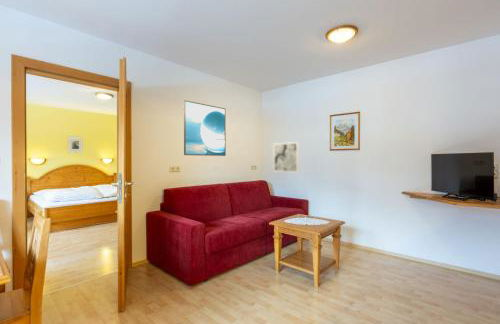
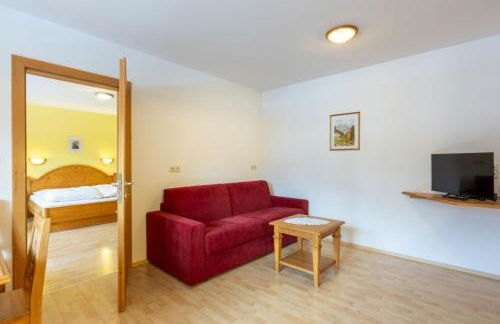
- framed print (206, 130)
- wall art (285, 157)
